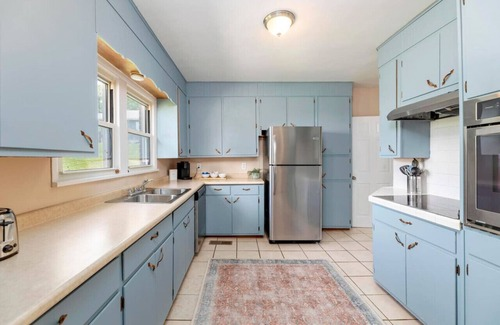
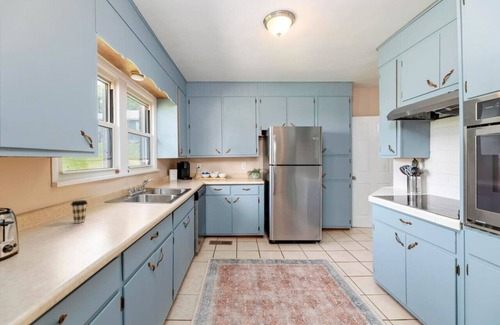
+ coffee cup (79, 211)
